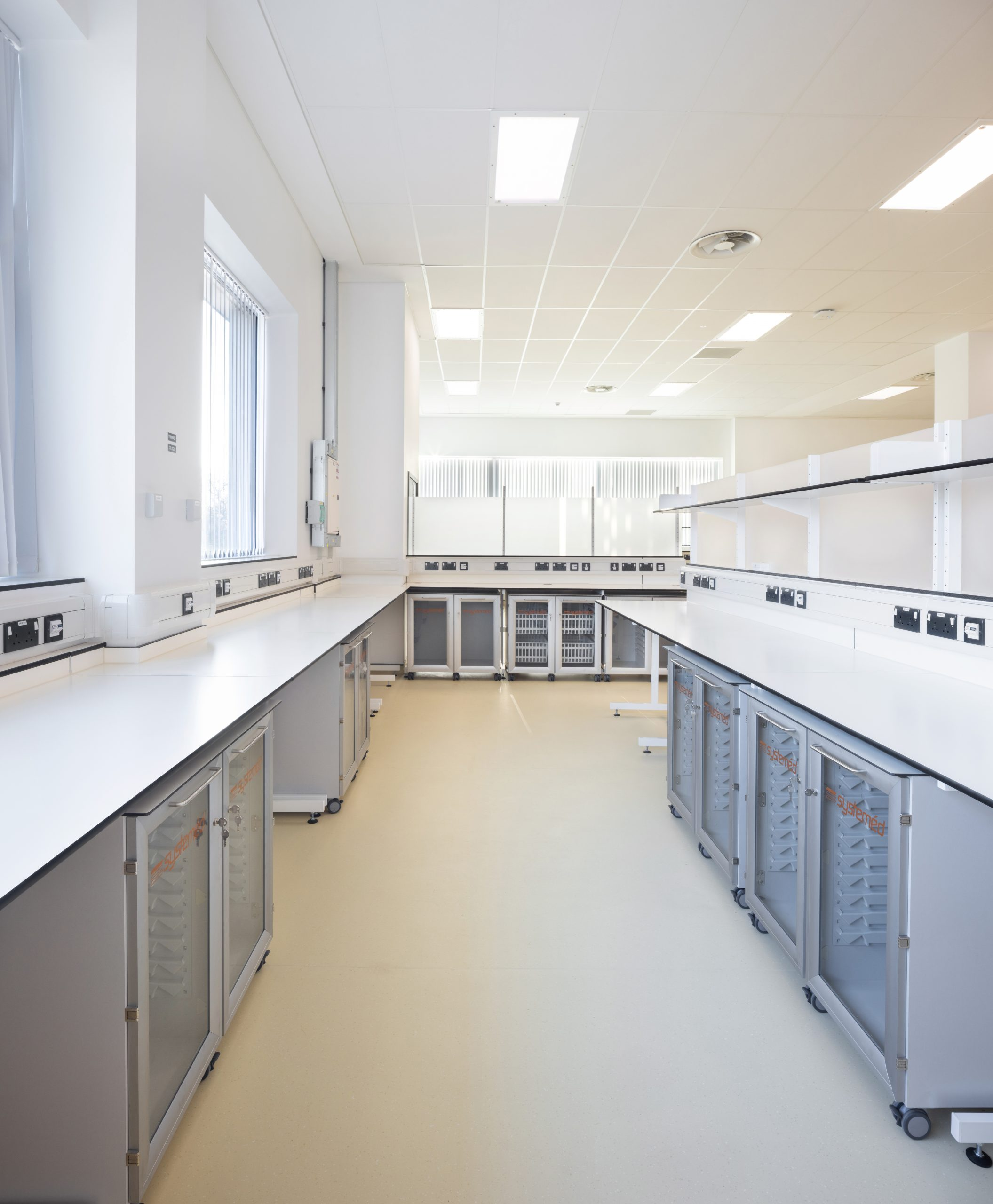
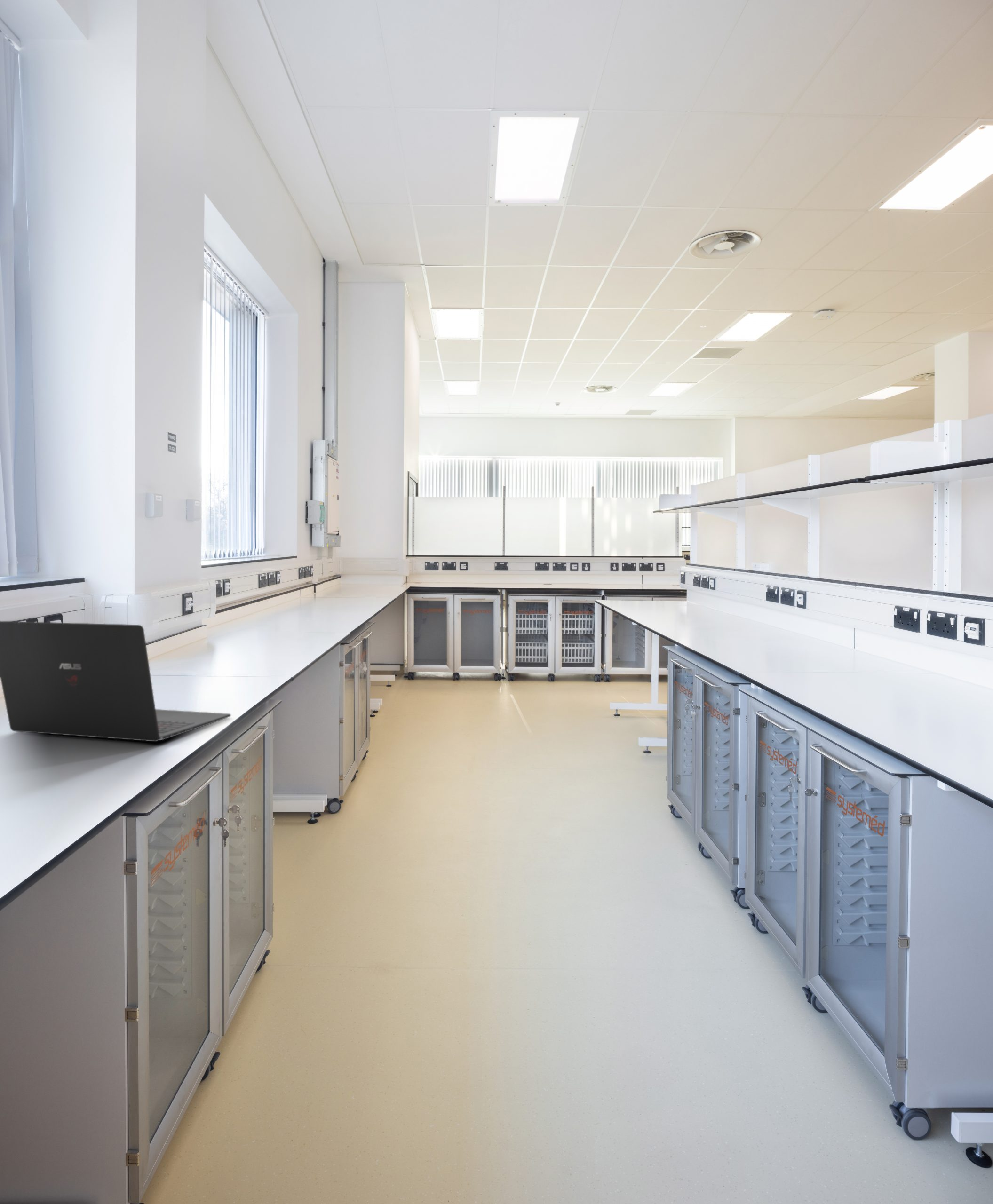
+ laptop (119, 673)
